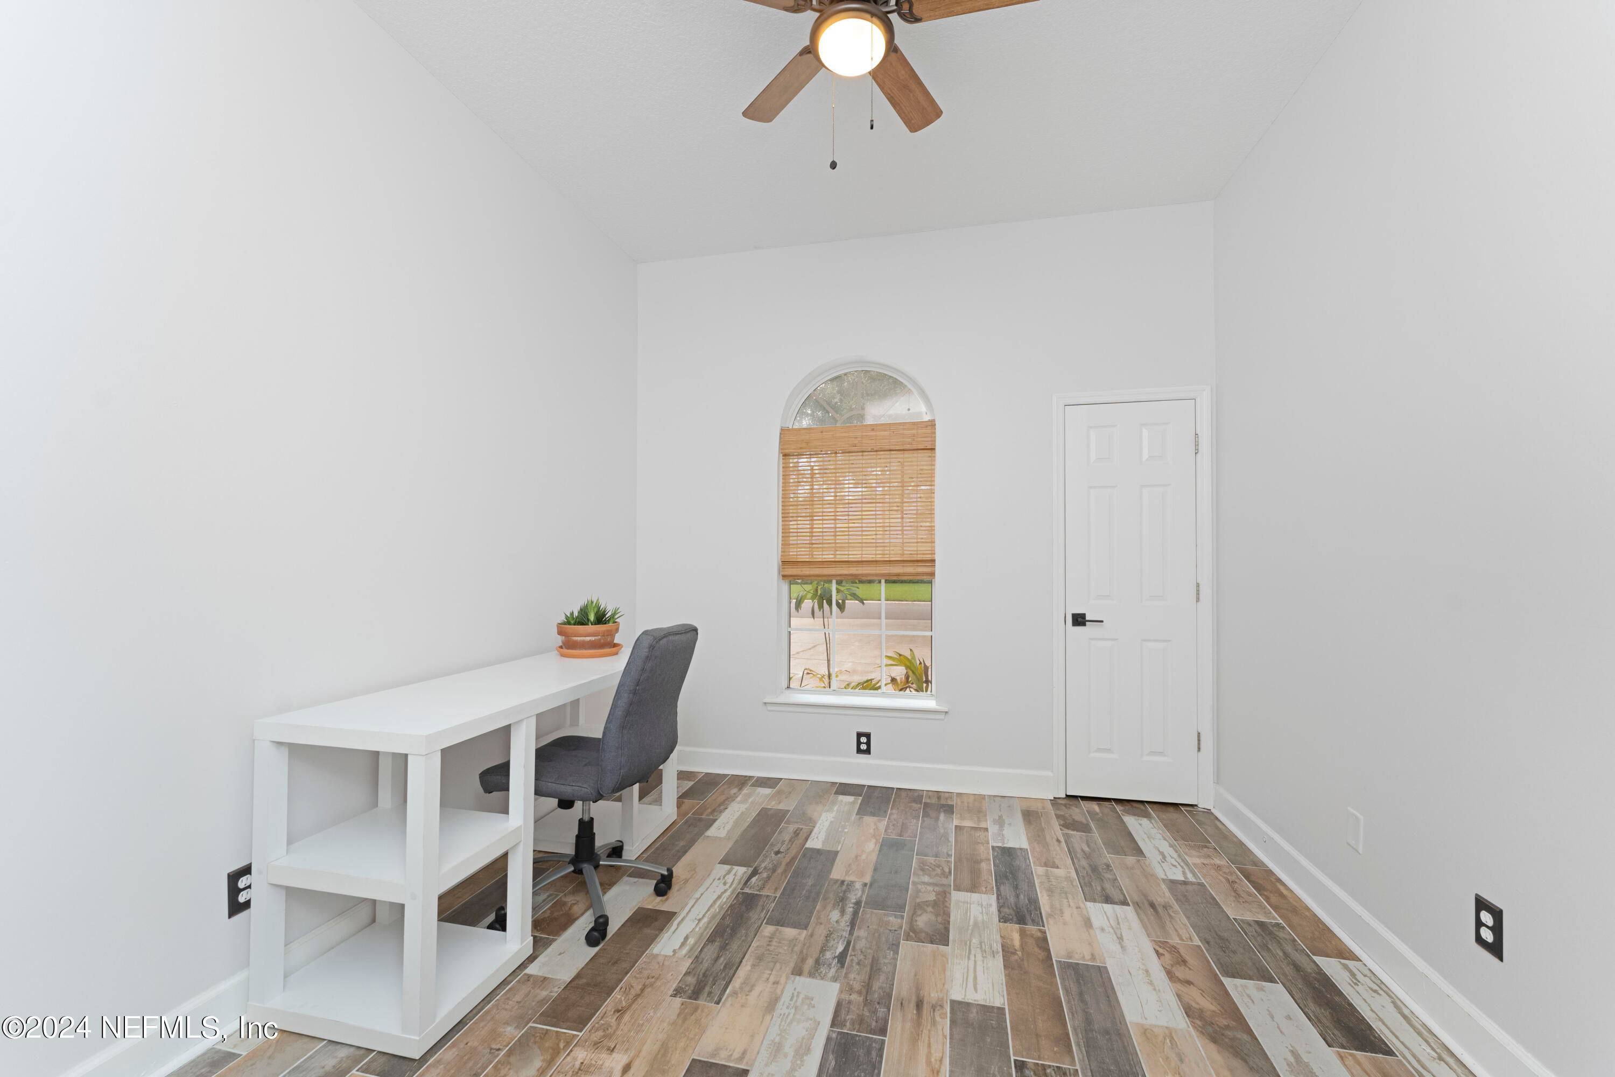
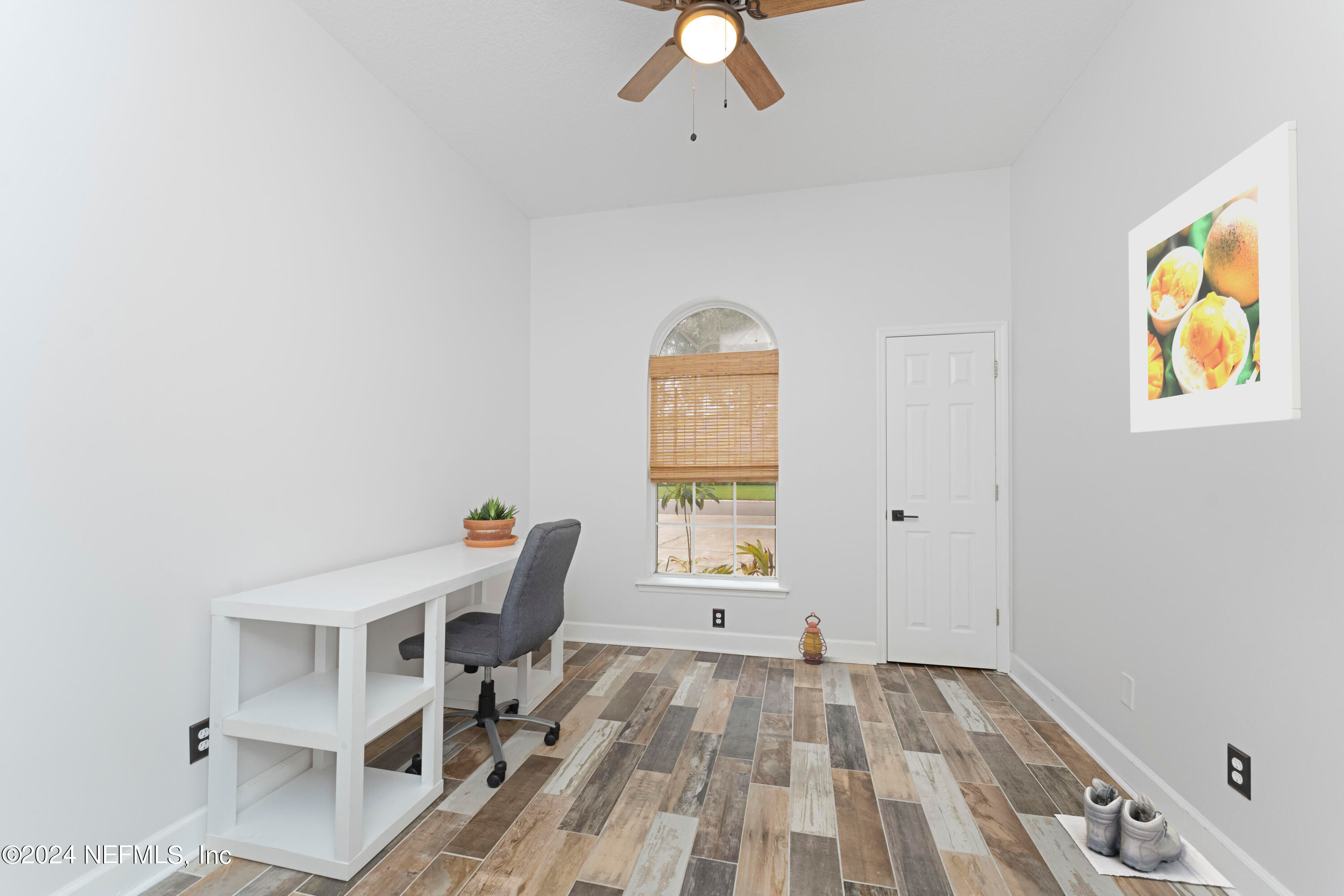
+ lantern (812, 637)
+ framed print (1197, 306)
+ boots (1136, 818)
